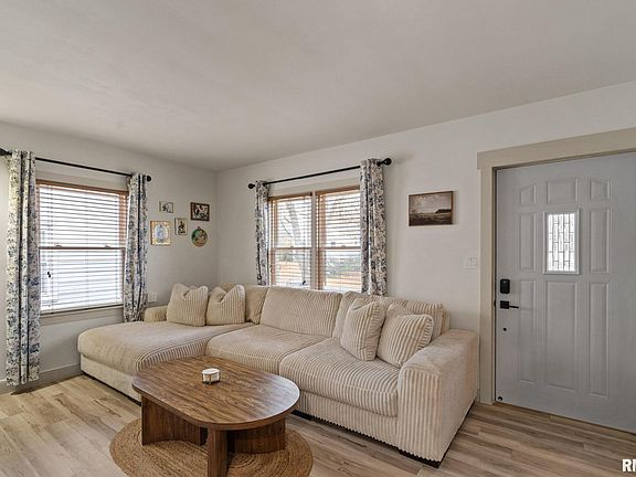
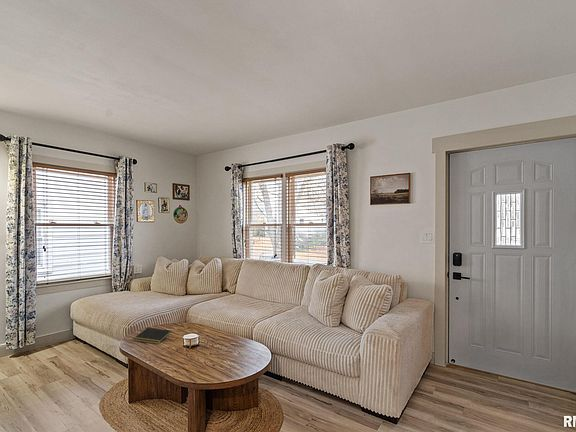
+ notepad (152, 335)
